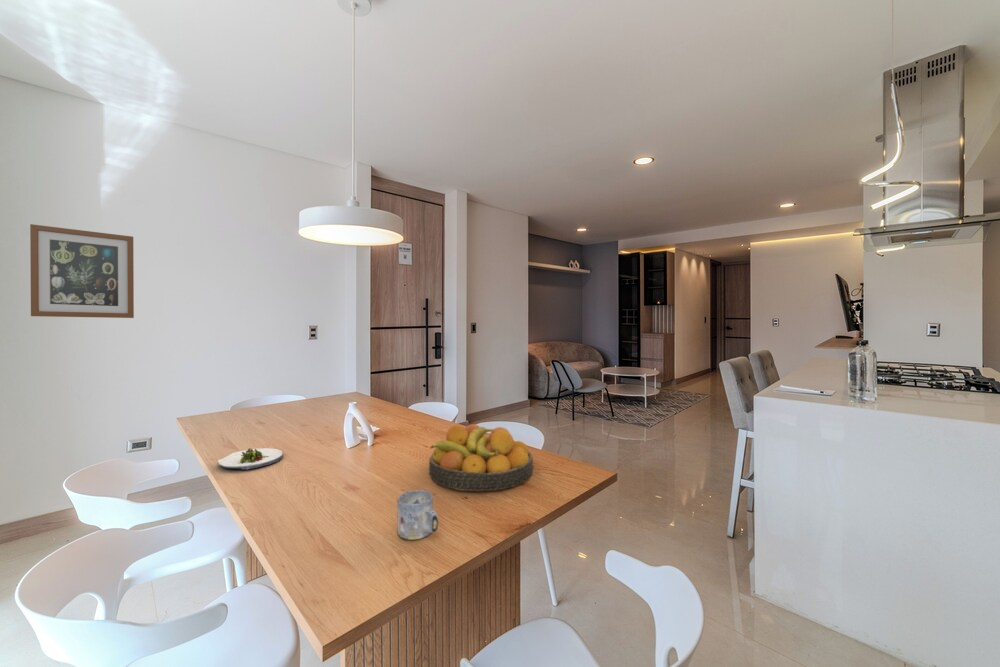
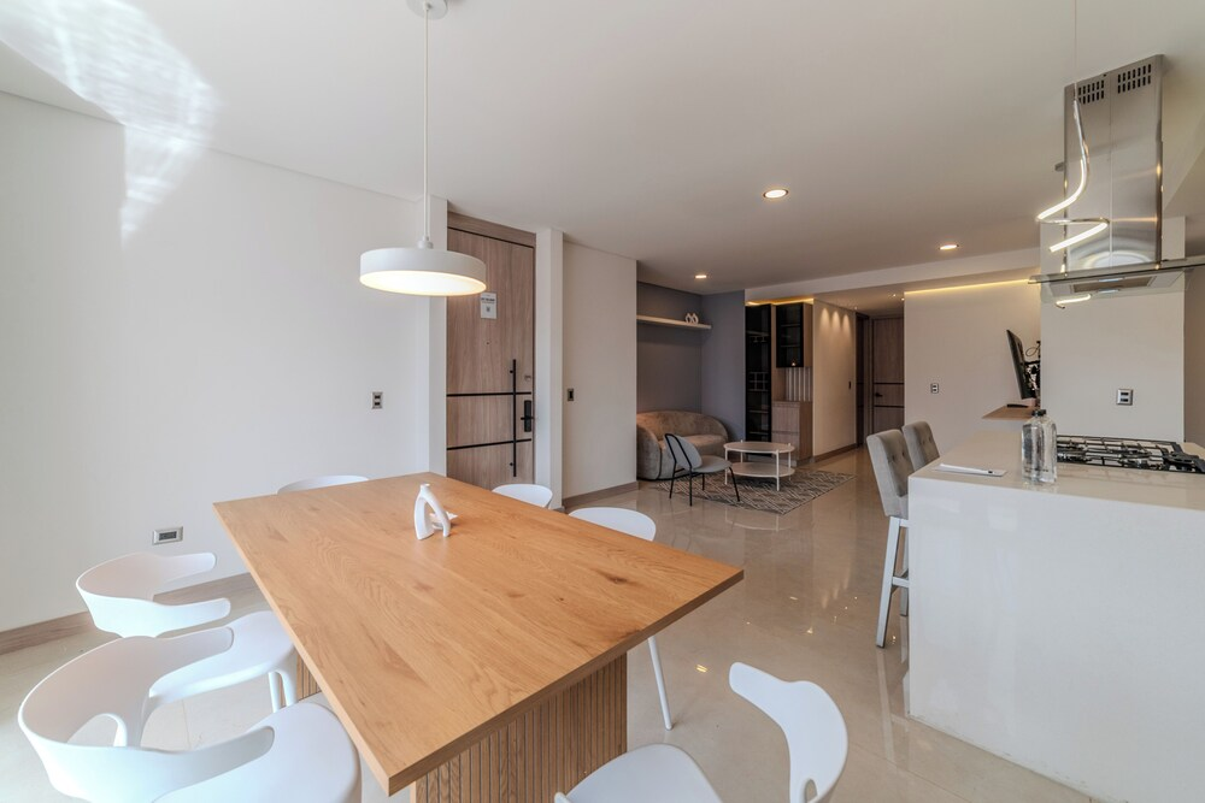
- salad plate (252, 454)
- wall art (85, 274)
- mug (420, 515)
- fruit bowl (481, 448)
